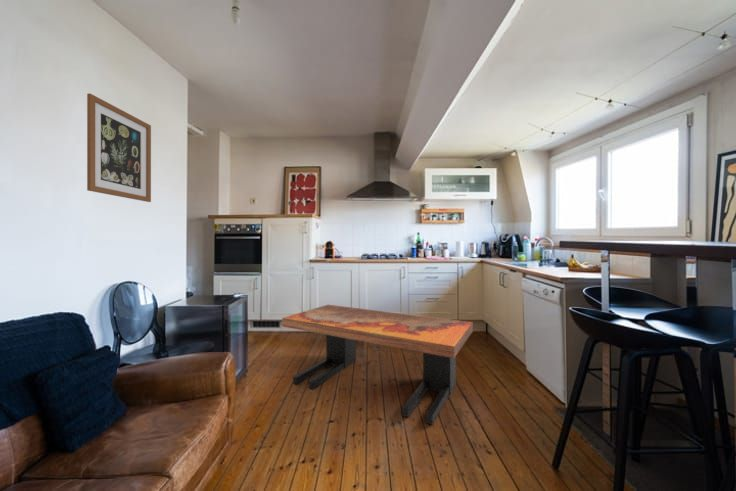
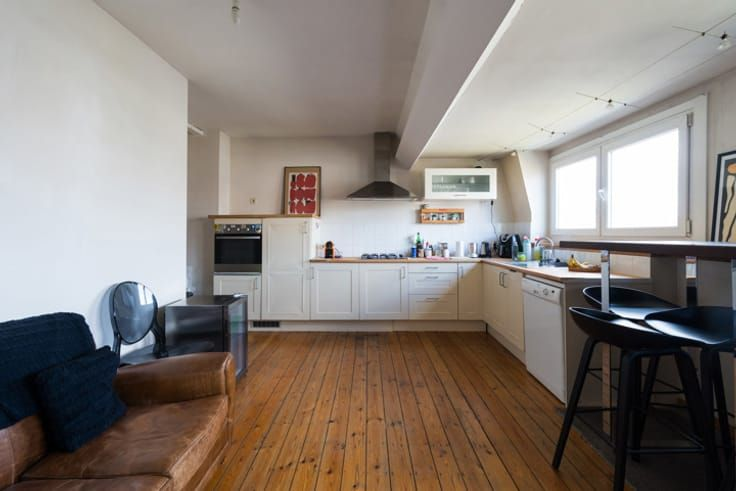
- wall art (122, 154)
- coffee table (375, 343)
